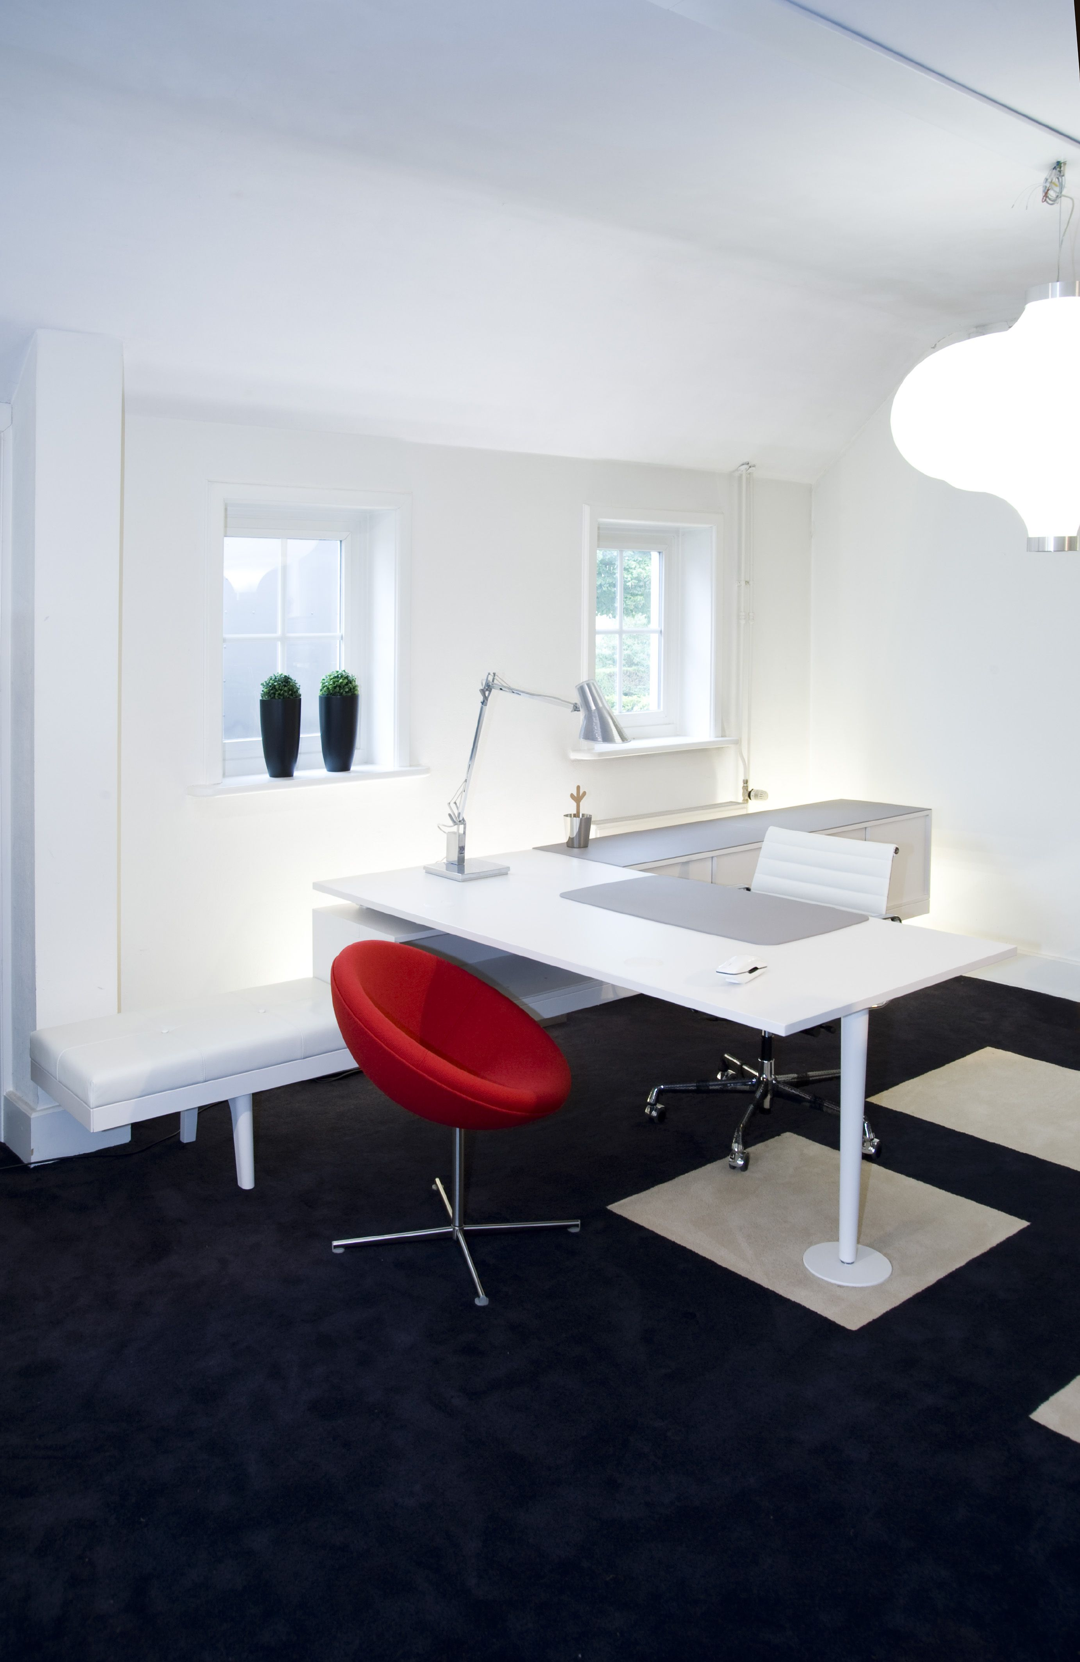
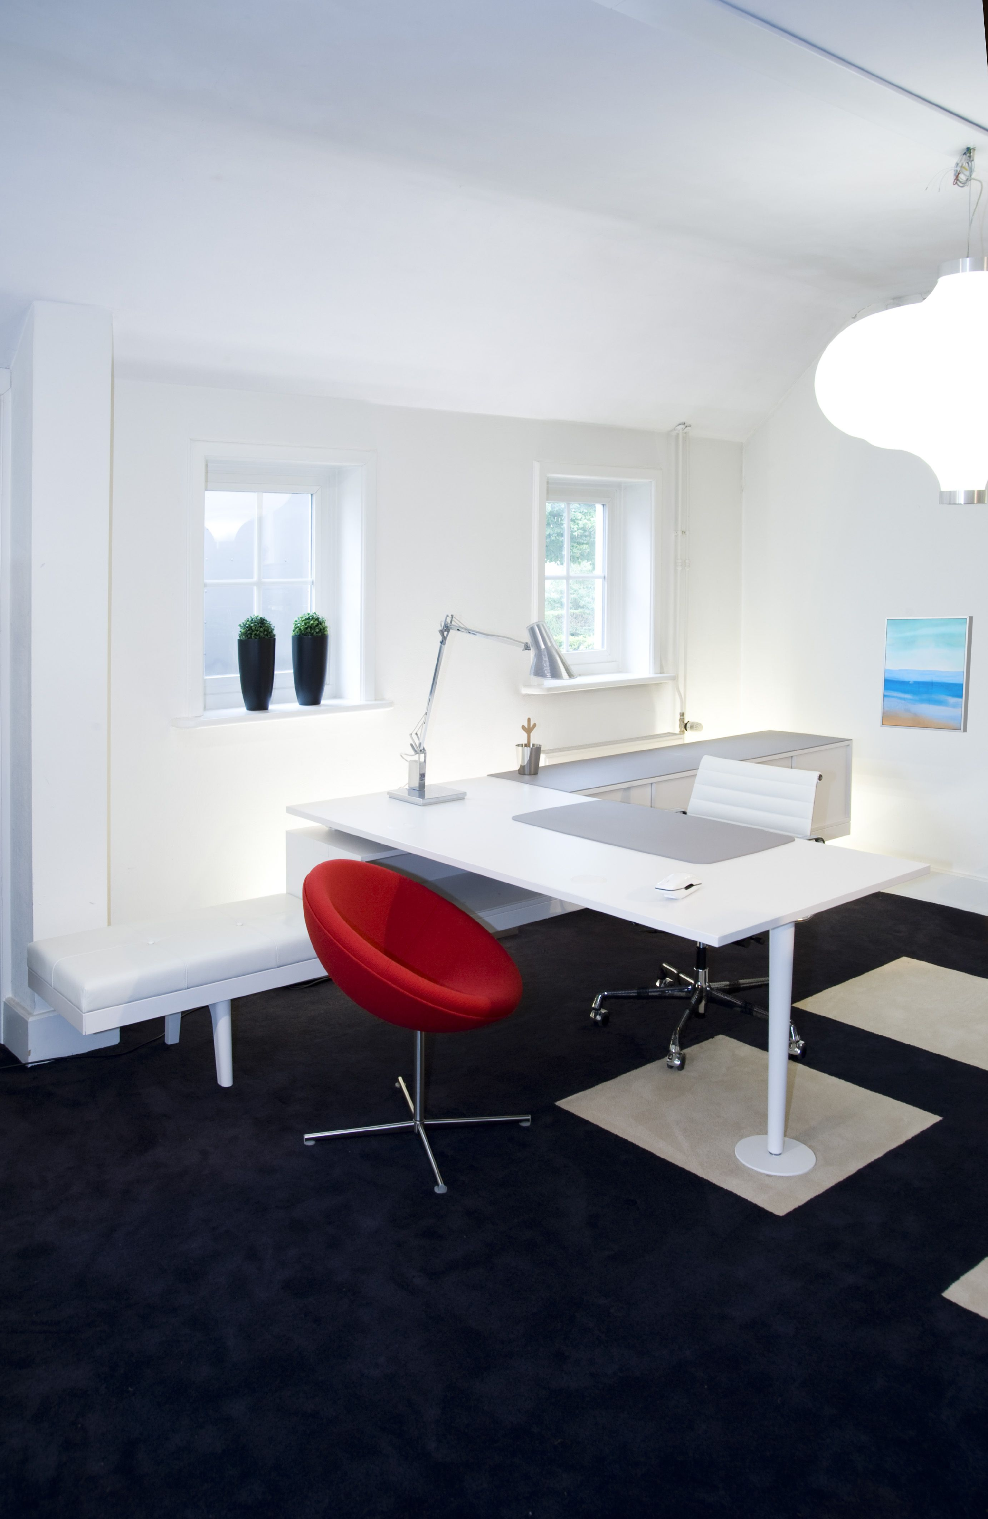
+ wall art (925, 673)
